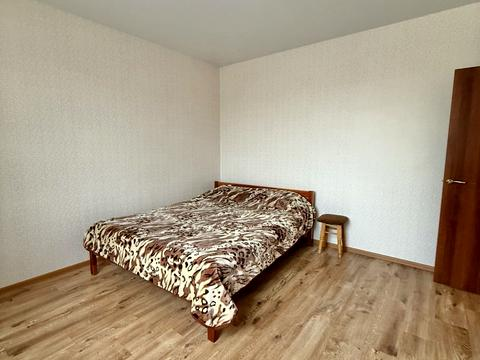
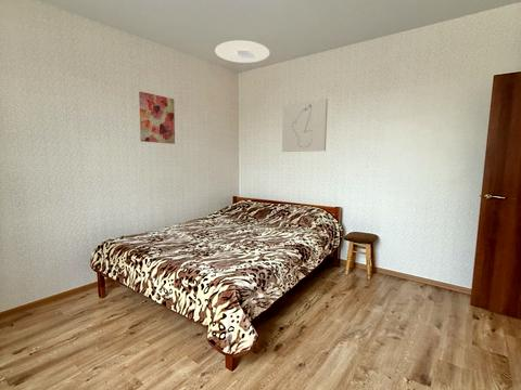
+ wall art (303, 127)
+ ceiling light (242, 50)
+ wall art (157, 119)
